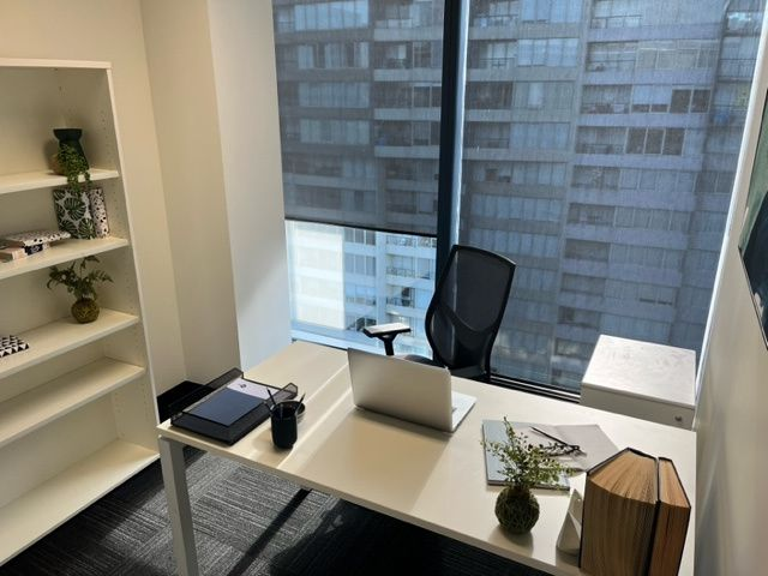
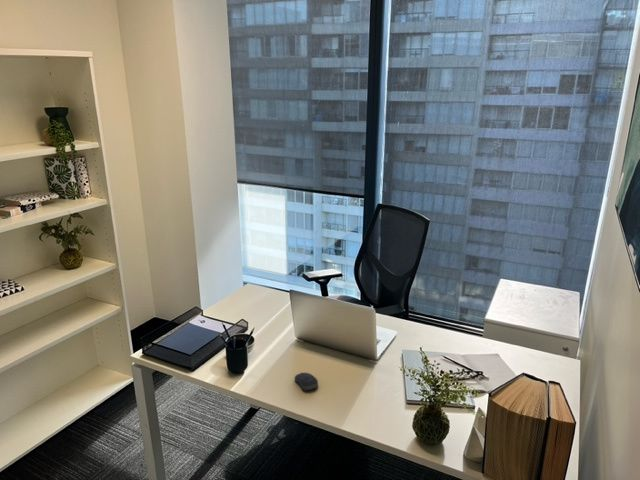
+ computer mouse (306, 379)
